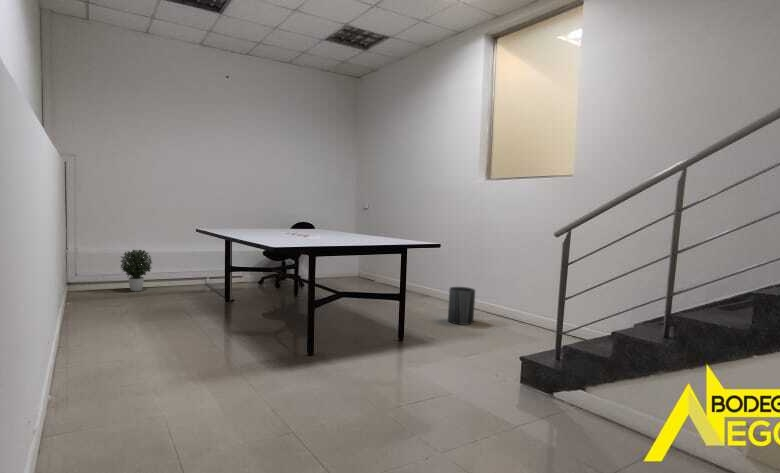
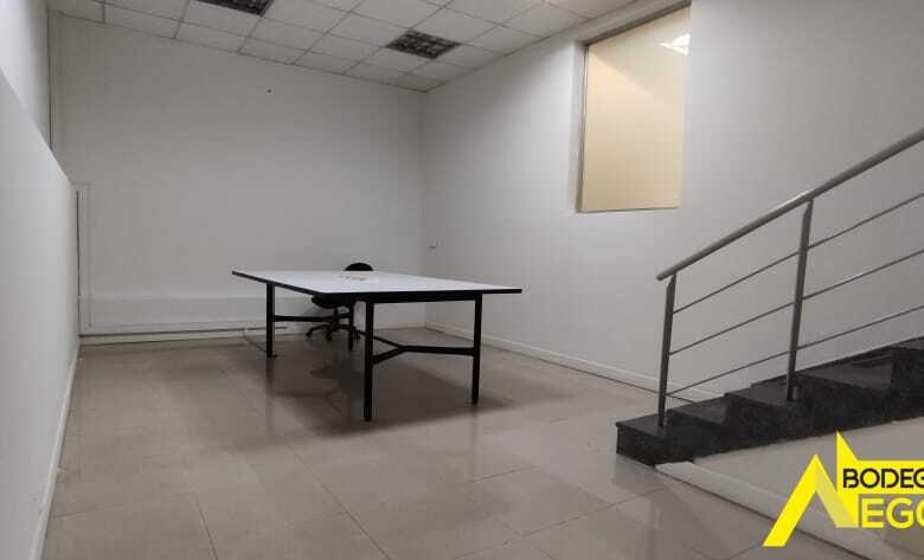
- trash can (461, 305)
- potted plant (136, 270)
